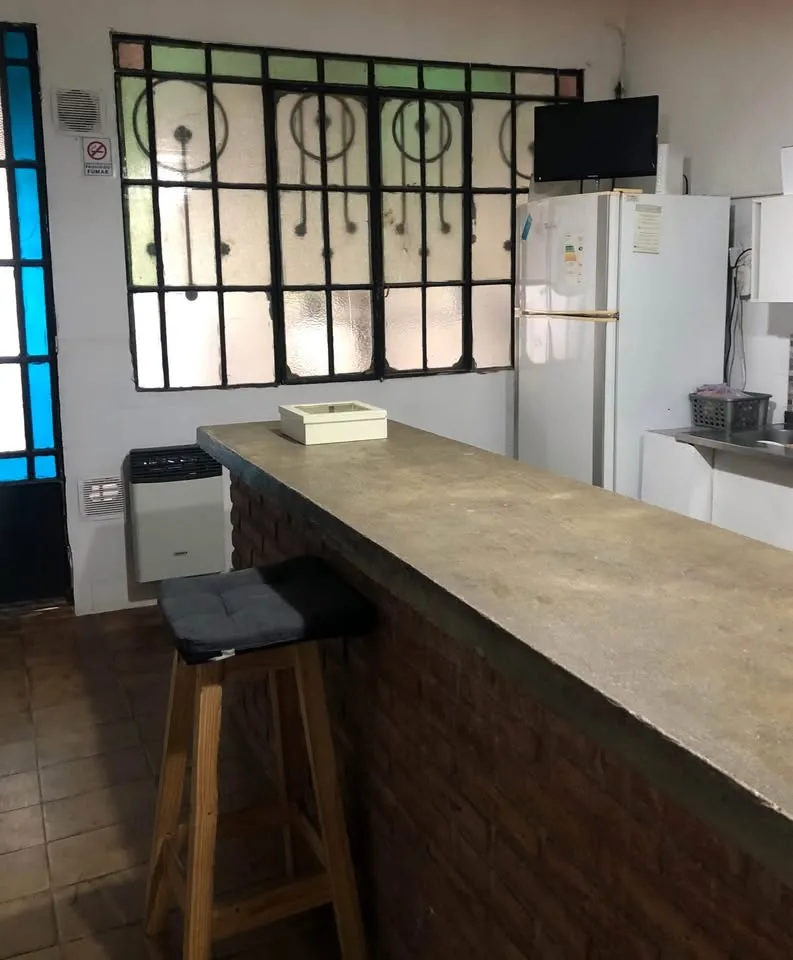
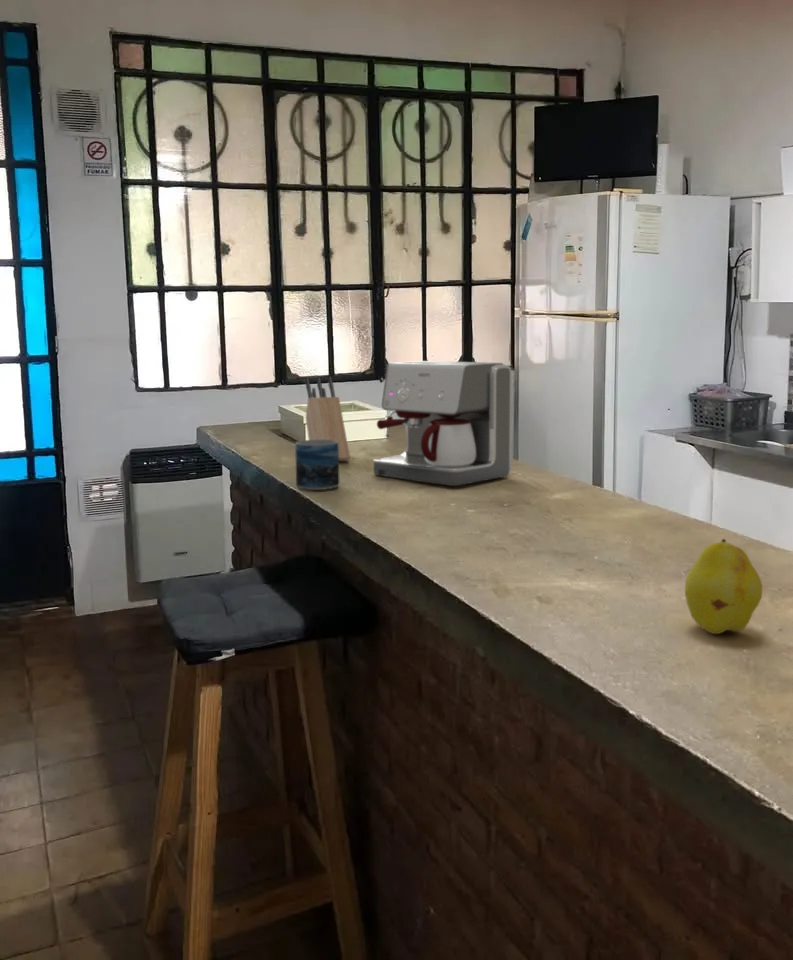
+ fruit (722, 586)
+ mug (315, 462)
+ knife block (325, 417)
+ coffee maker (441, 419)
